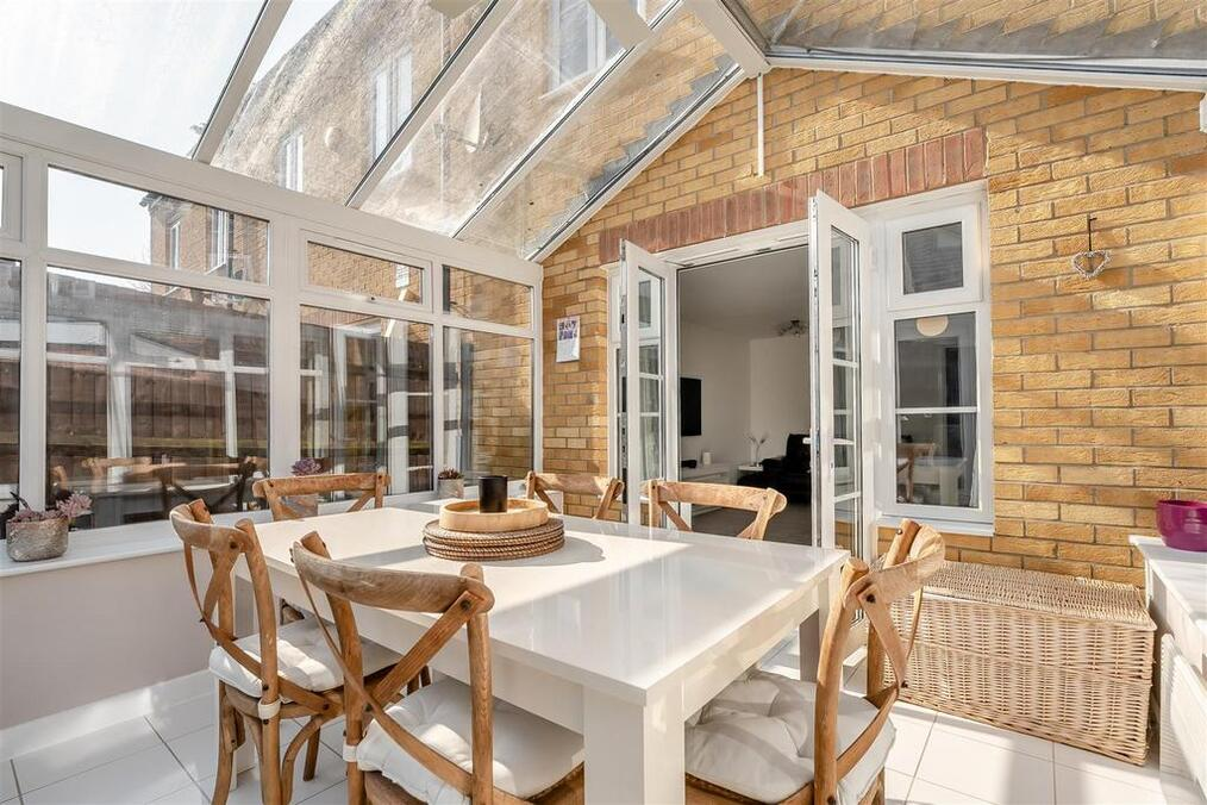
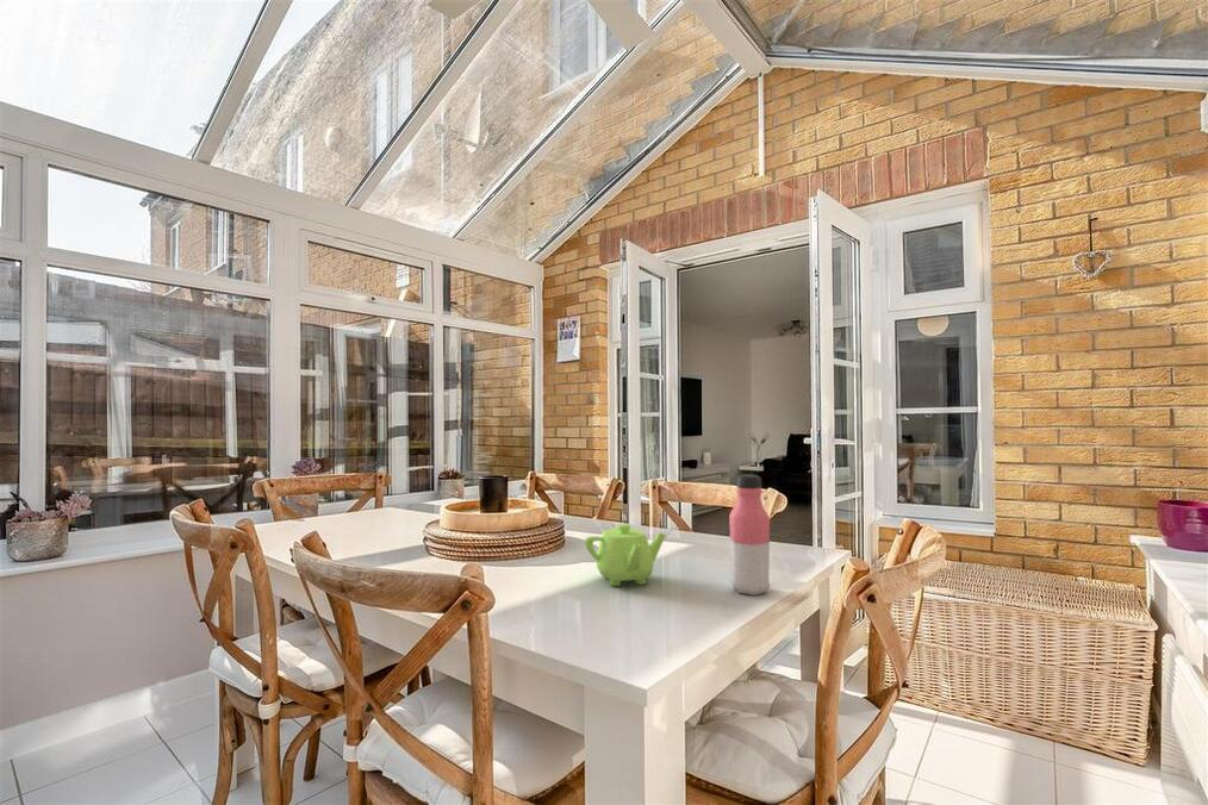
+ water bottle (749, 532)
+ teapot (625, 551)
